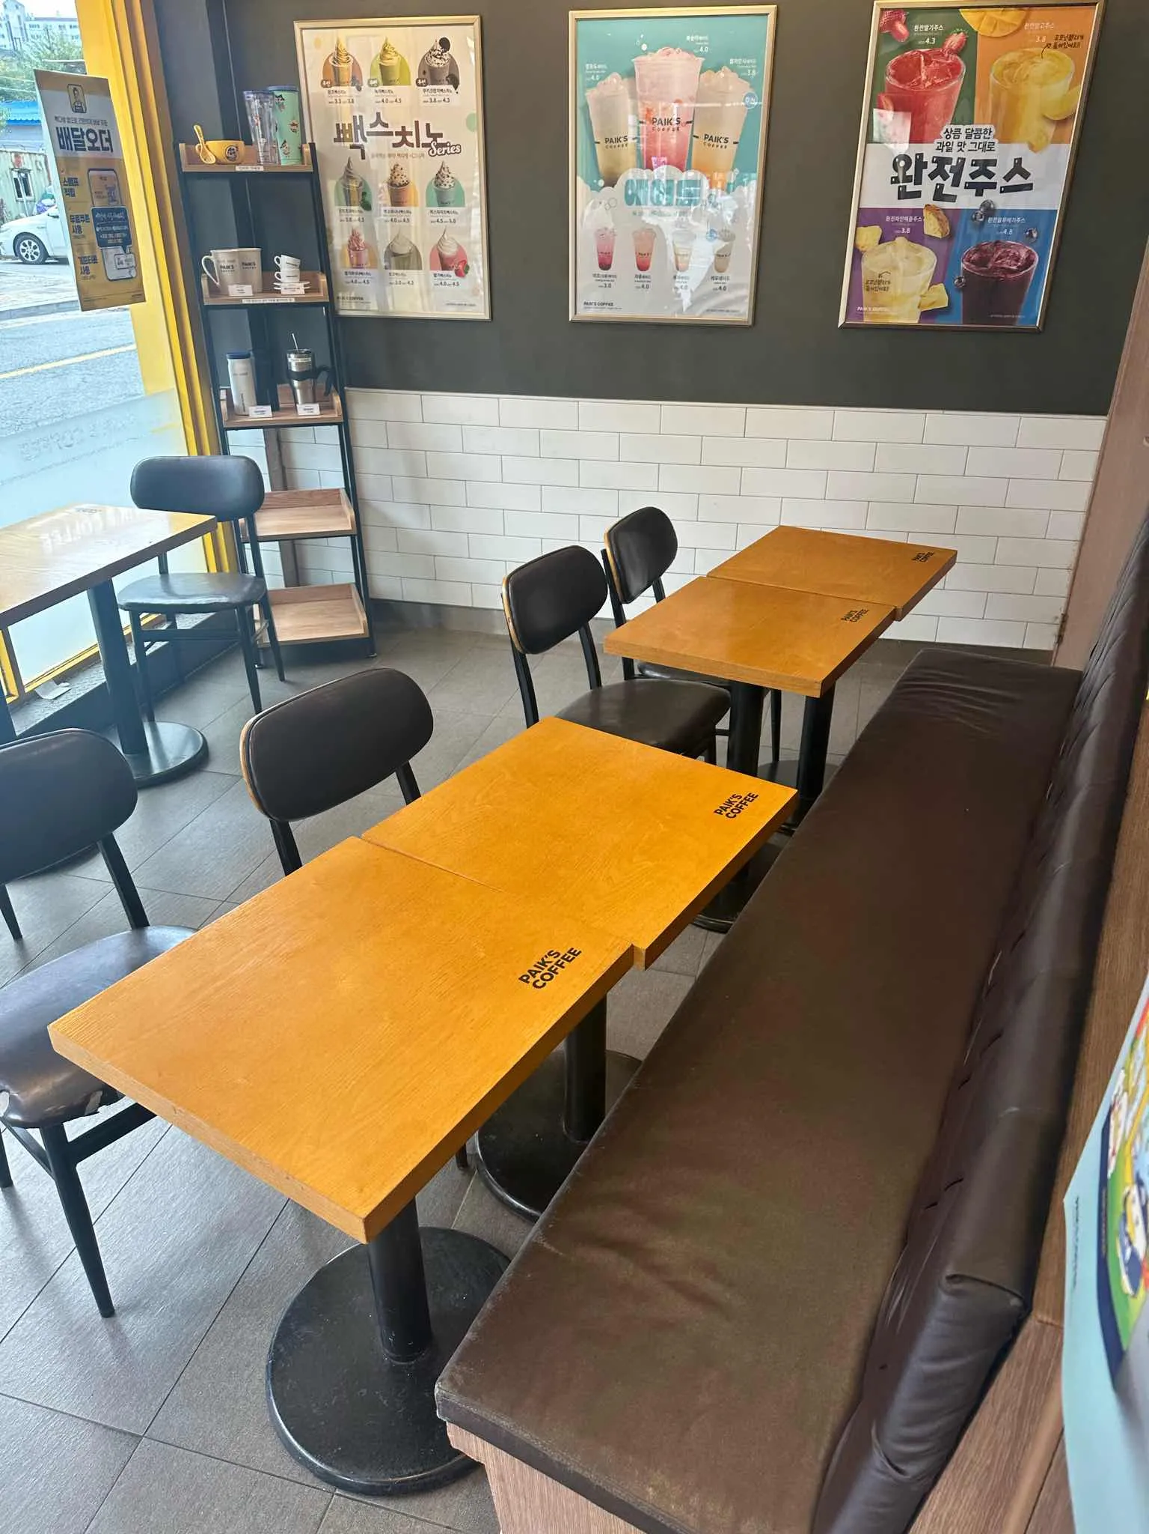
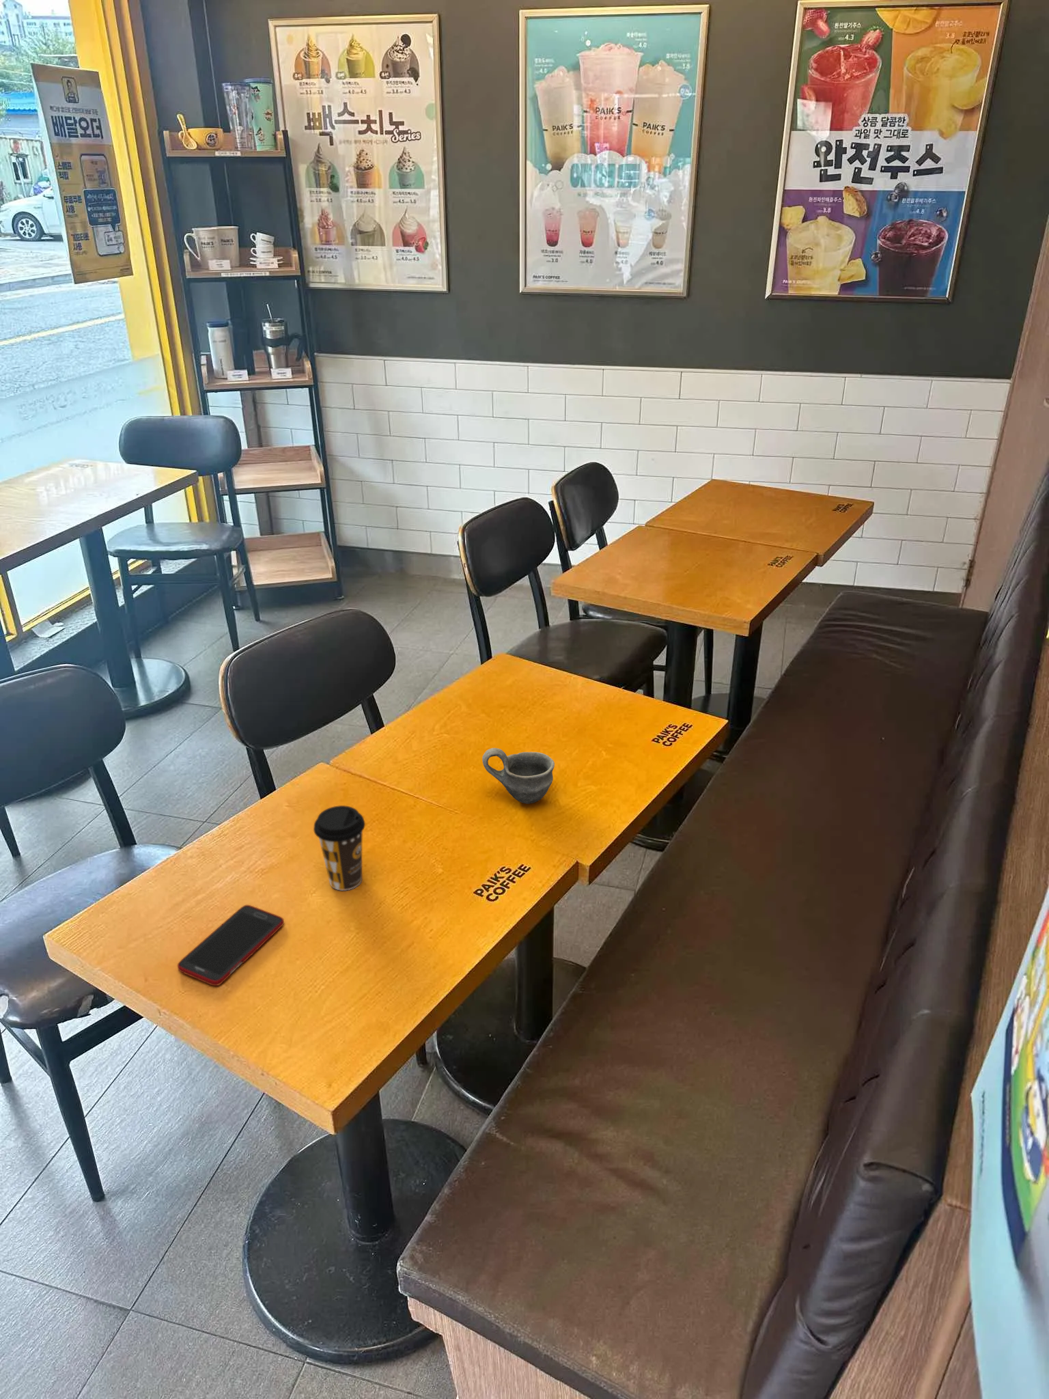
+ cell phone (232, 943)
+ cup (522, 772)
+ coffee cup (343, 849)
